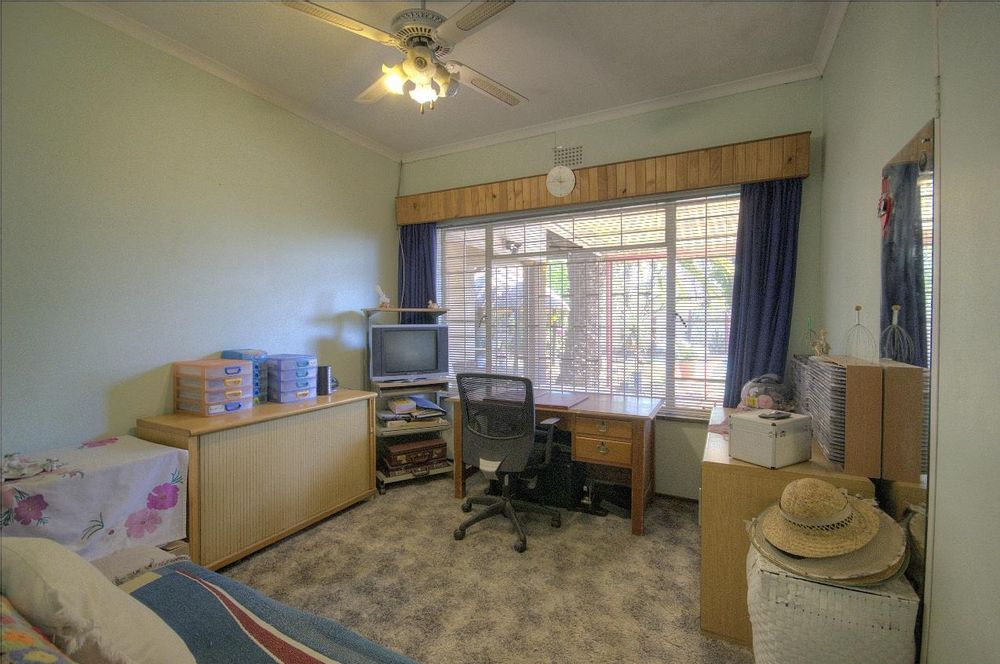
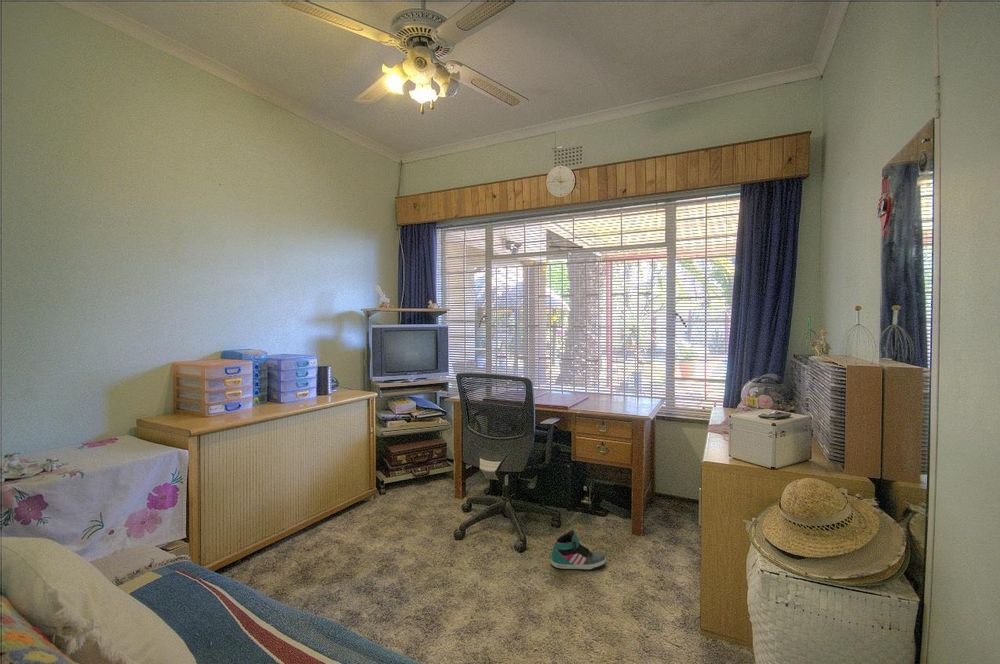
+ sneaker (578, 547)
